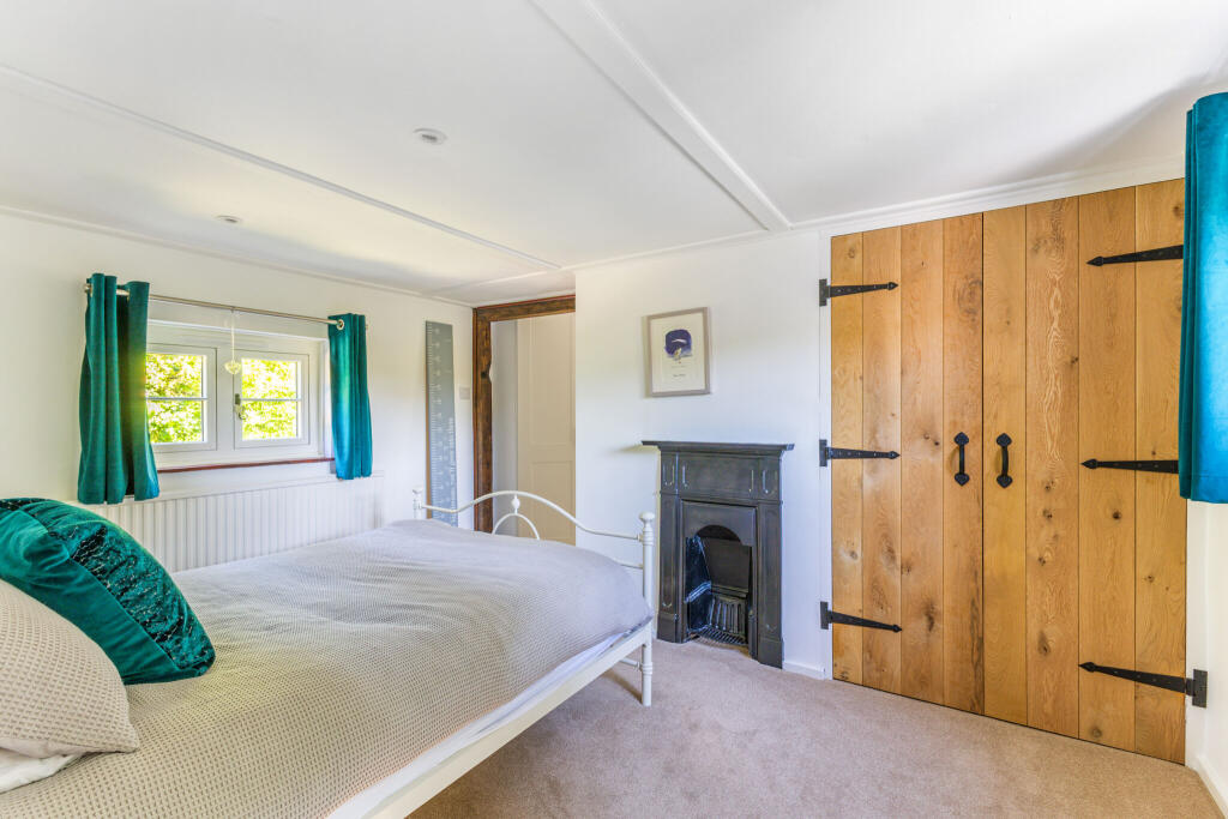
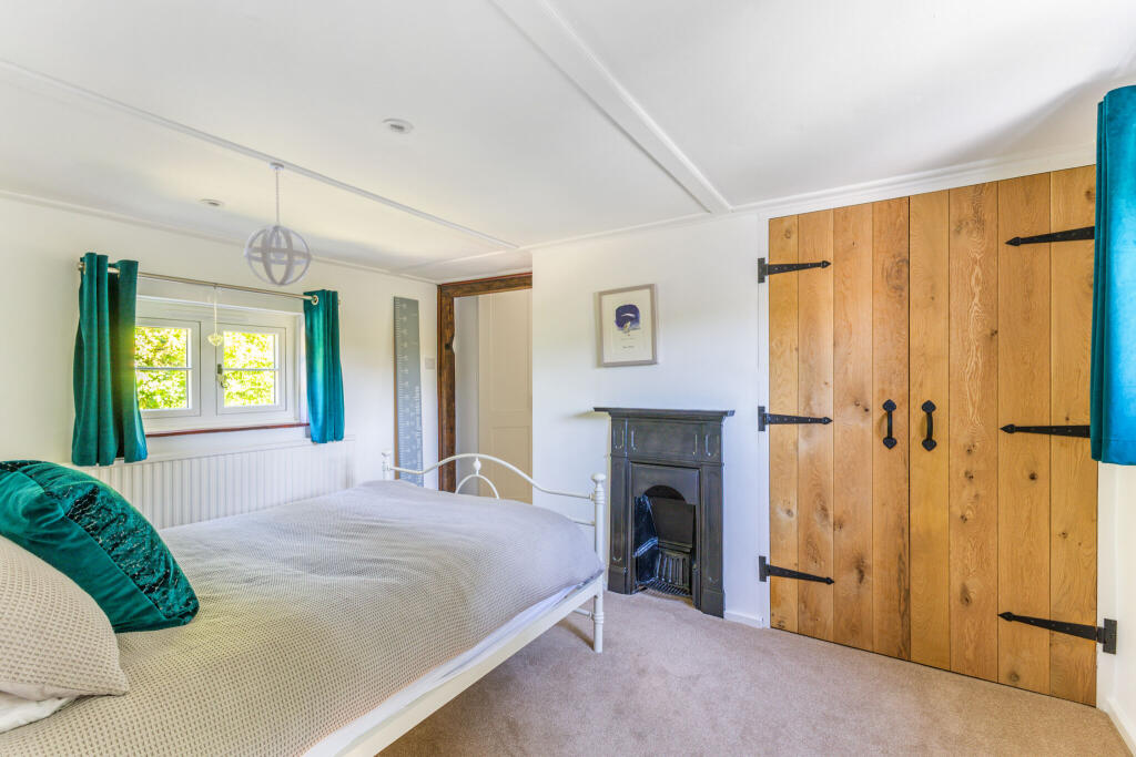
+ pendant light (277, 225)
